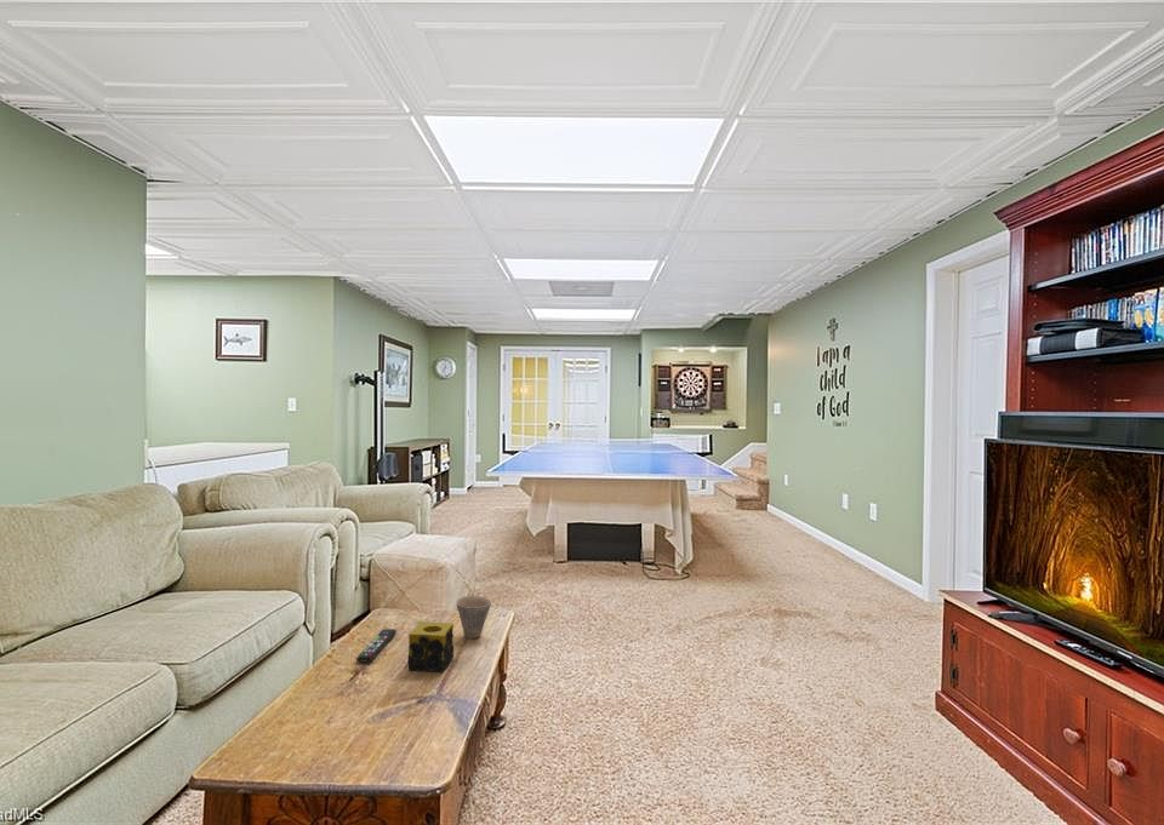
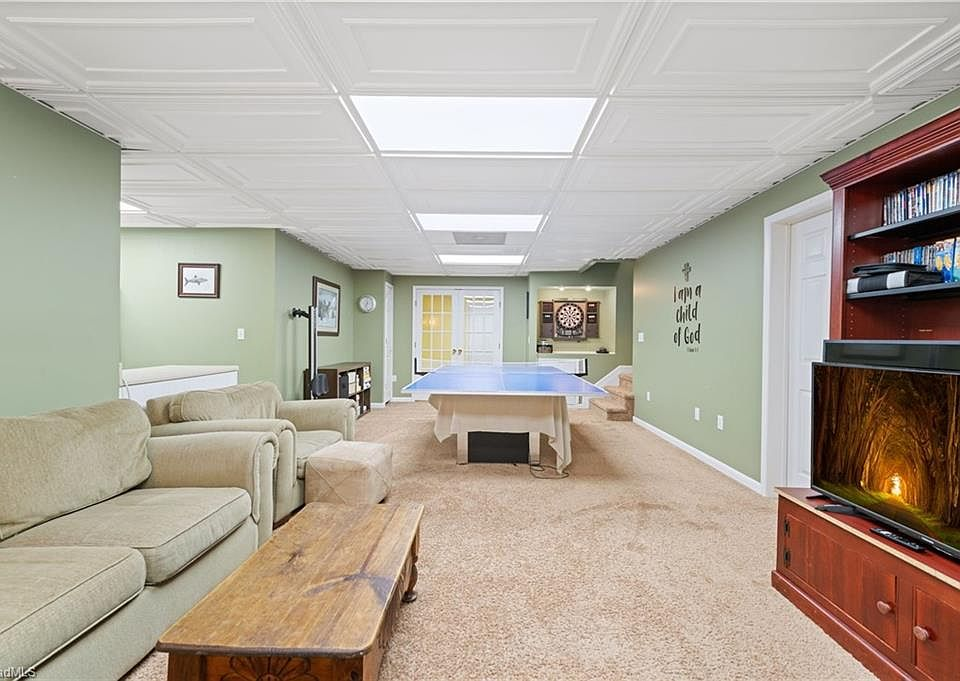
- cup (473, 618)
- candle (430, 646)
- remote control (377, 644)
